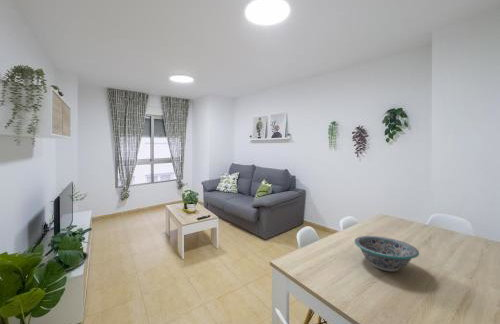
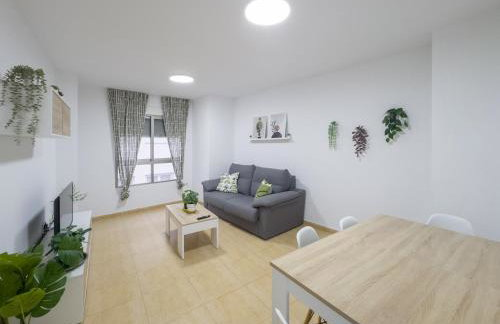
- decorative bowl (384, 255)
